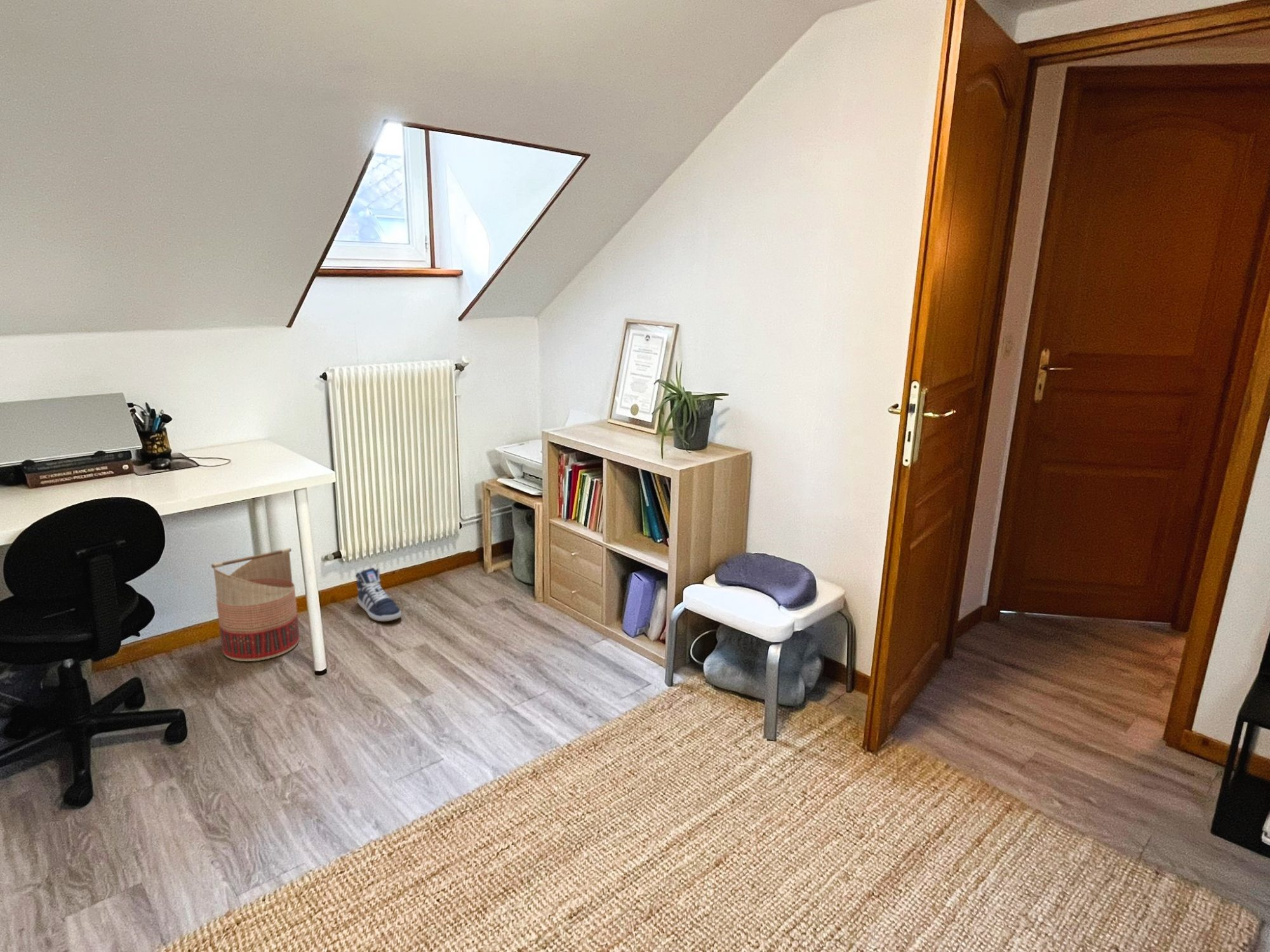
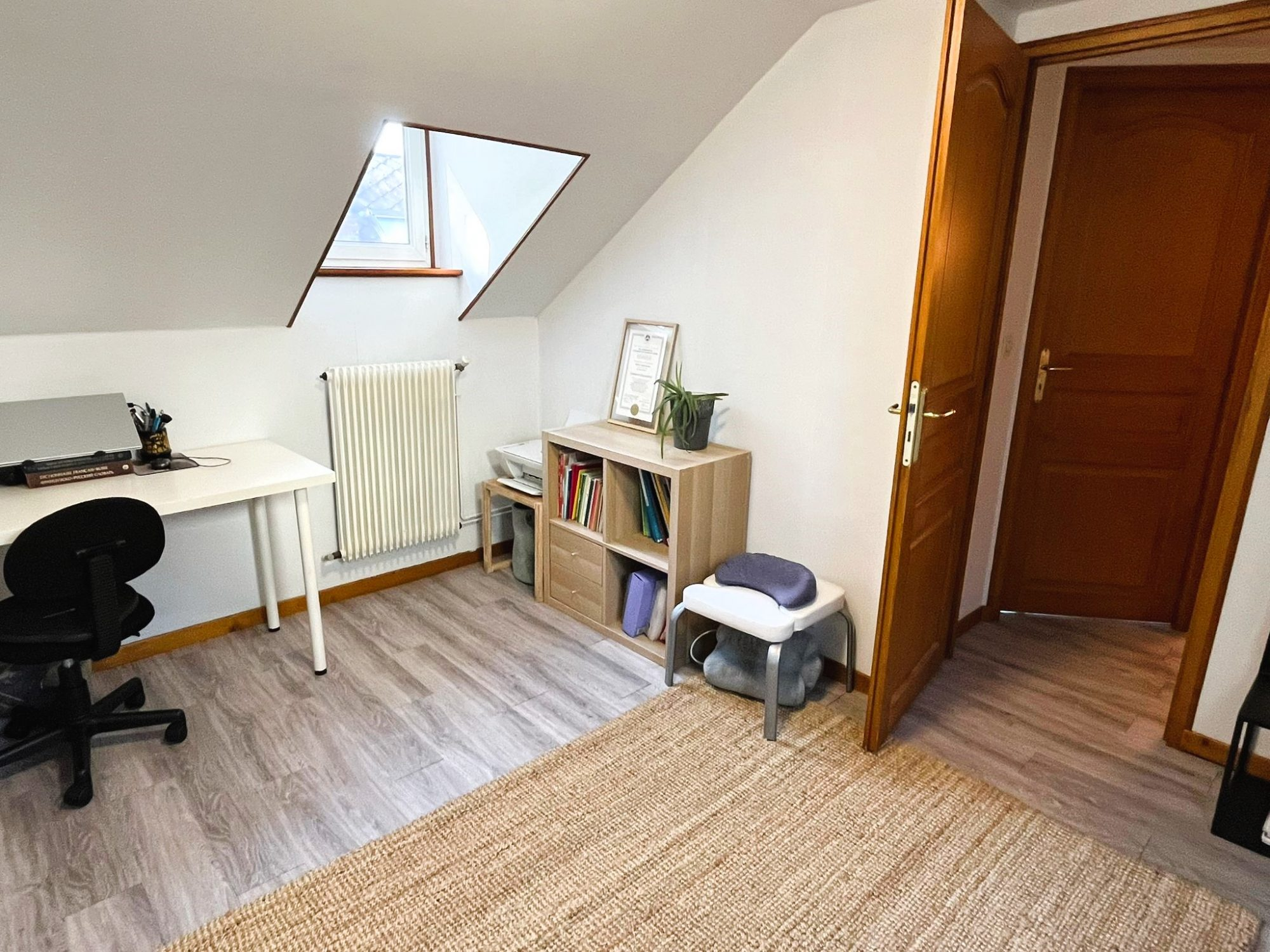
- sneaker (377, 593)
- basket (257, 601)
